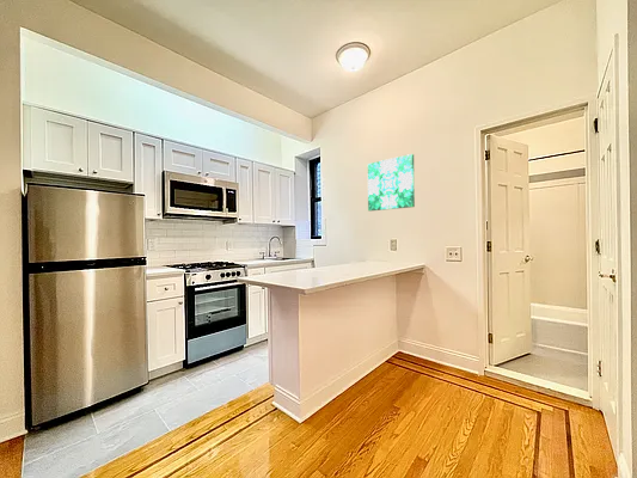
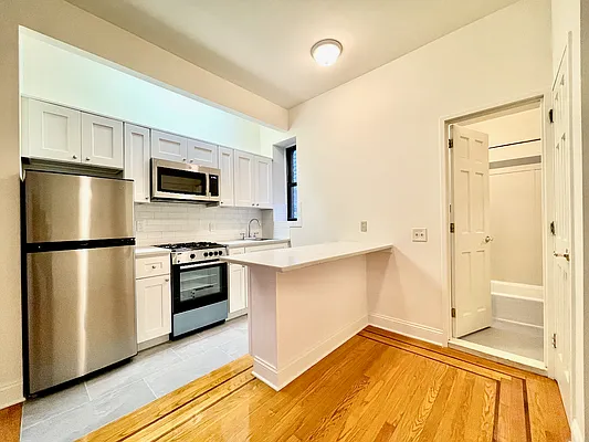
- wall art (390, 184)
